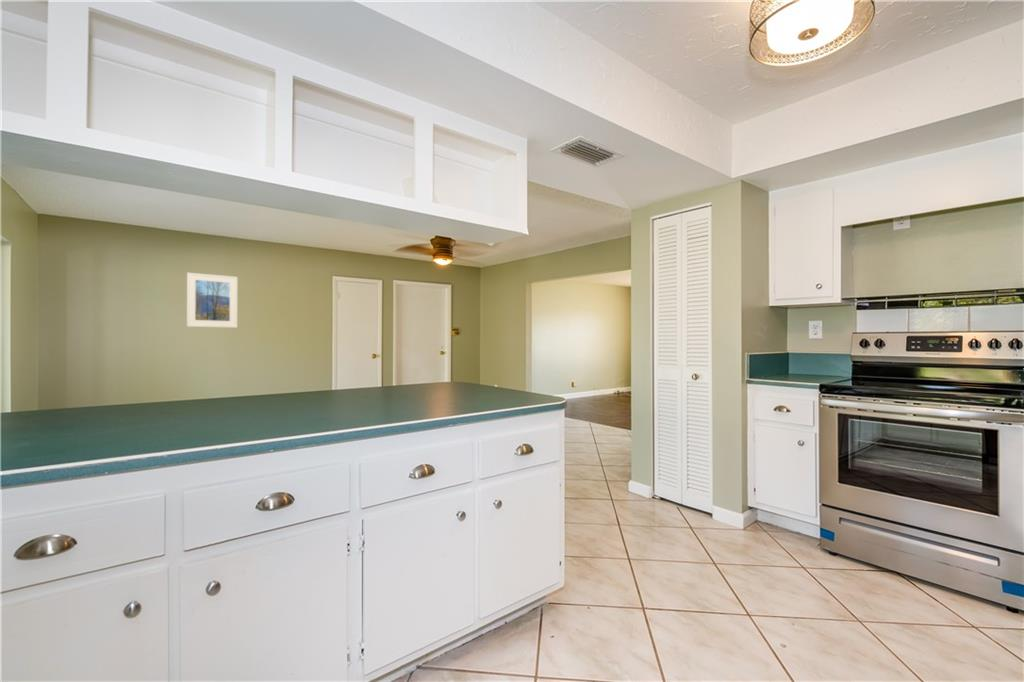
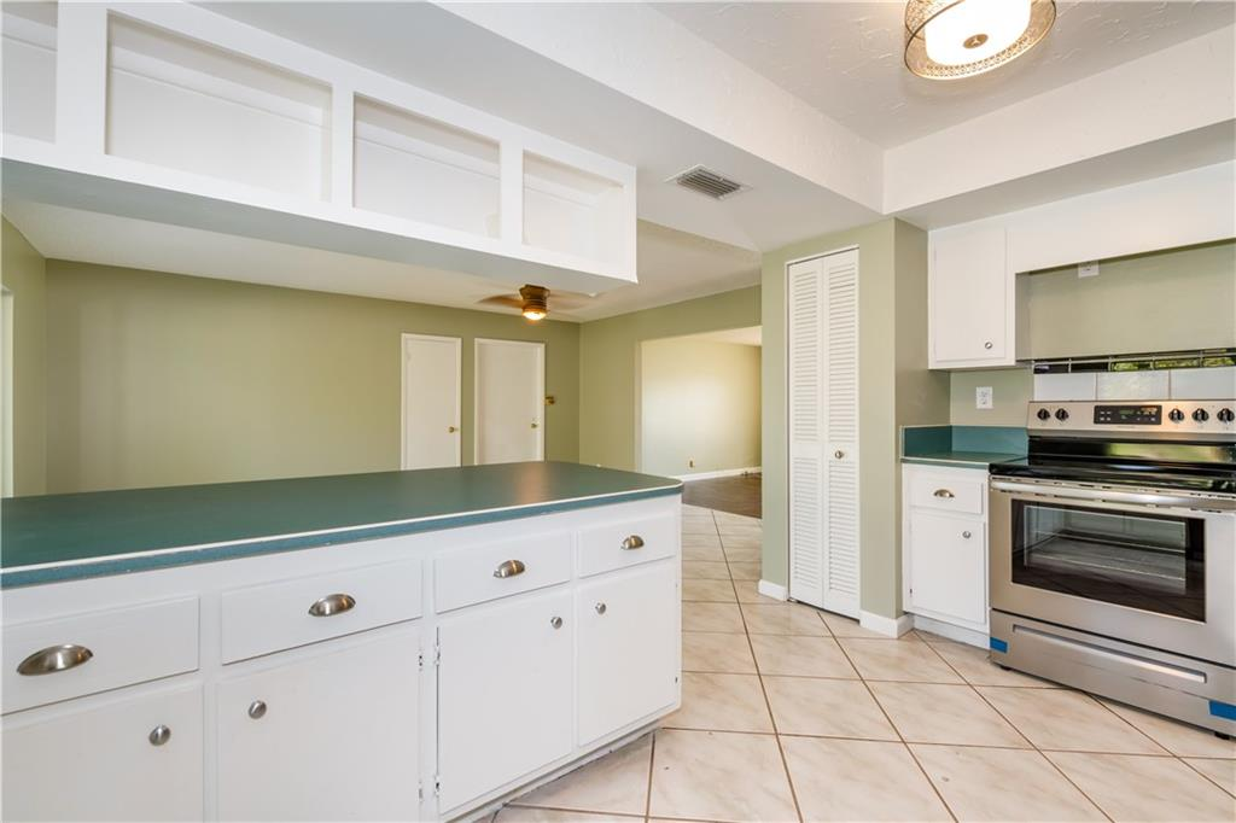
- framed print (212, 300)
